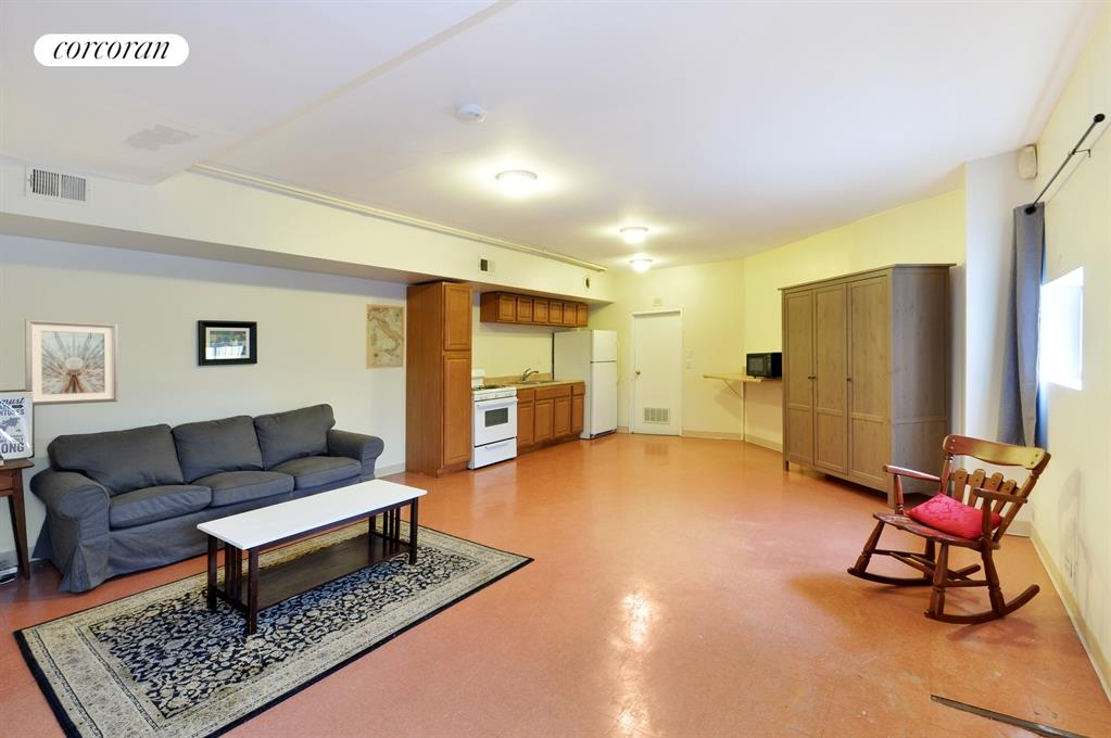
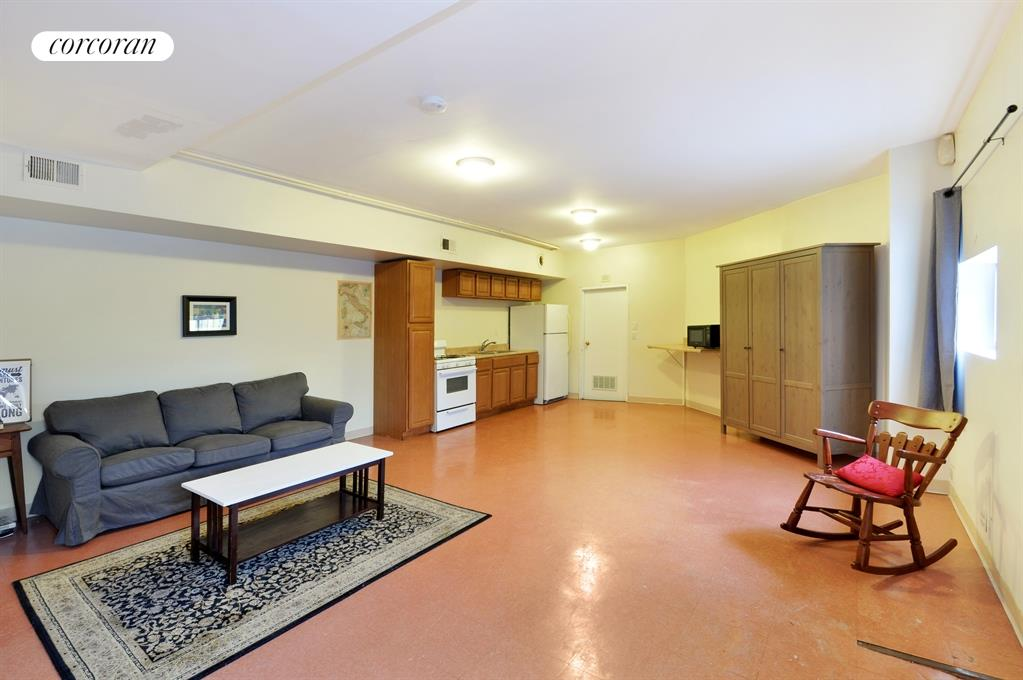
- picture frame (74, 362)
